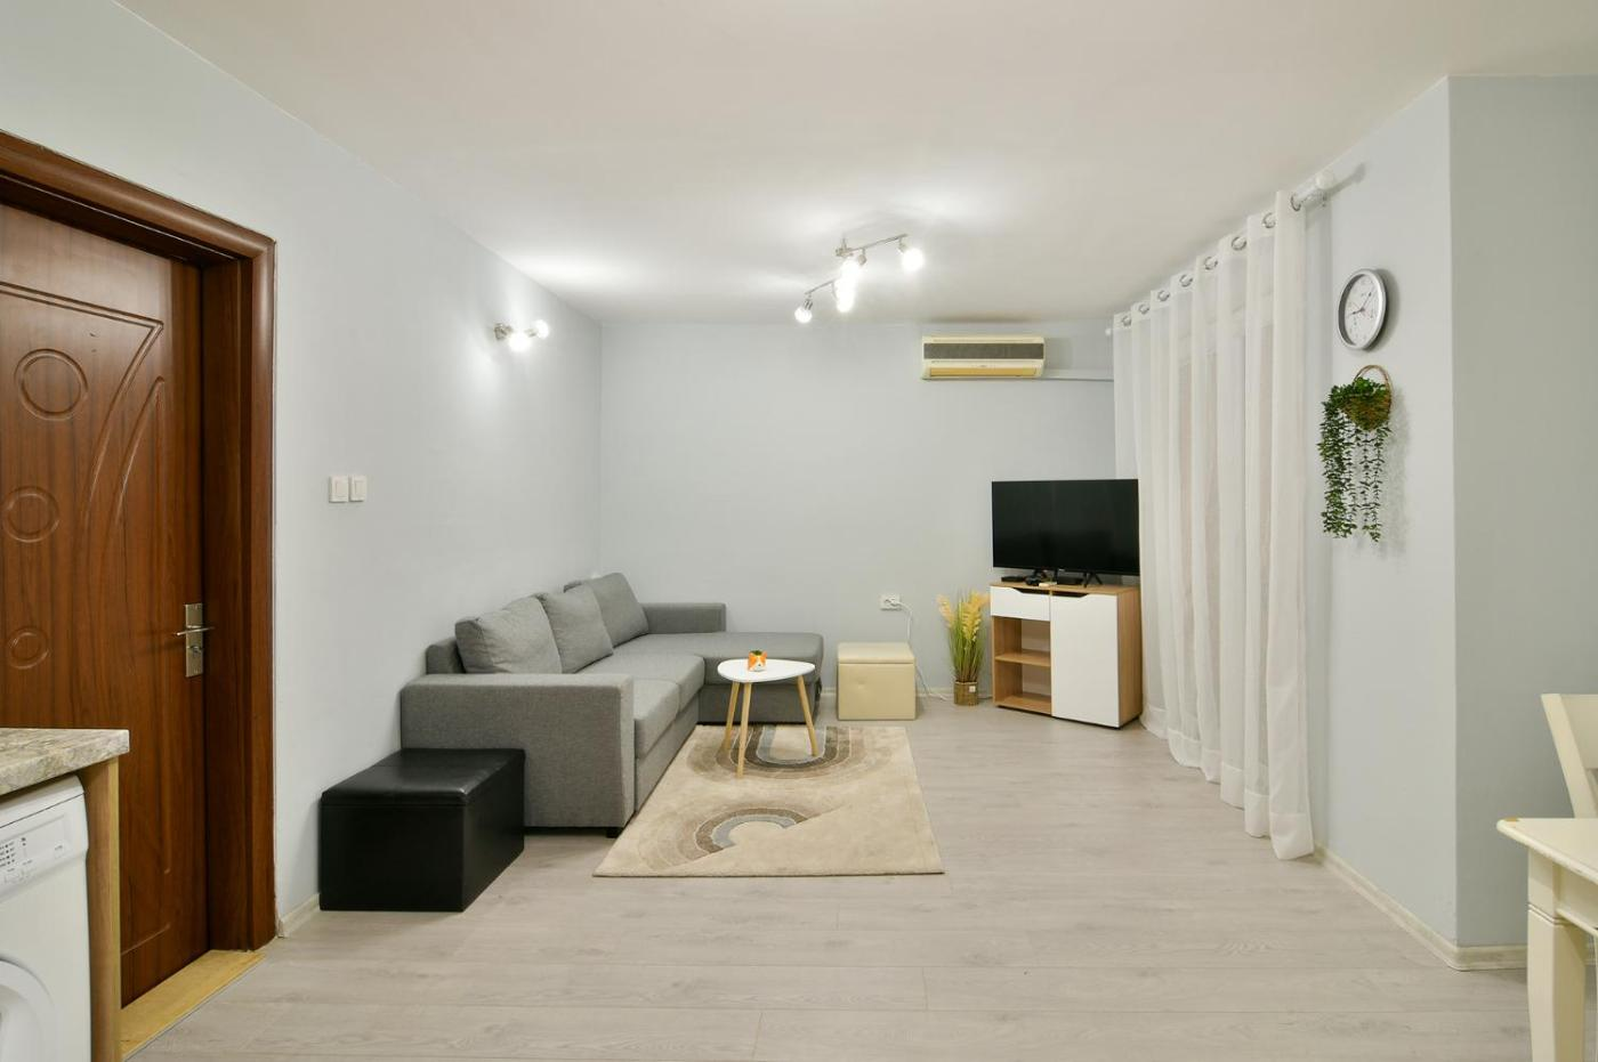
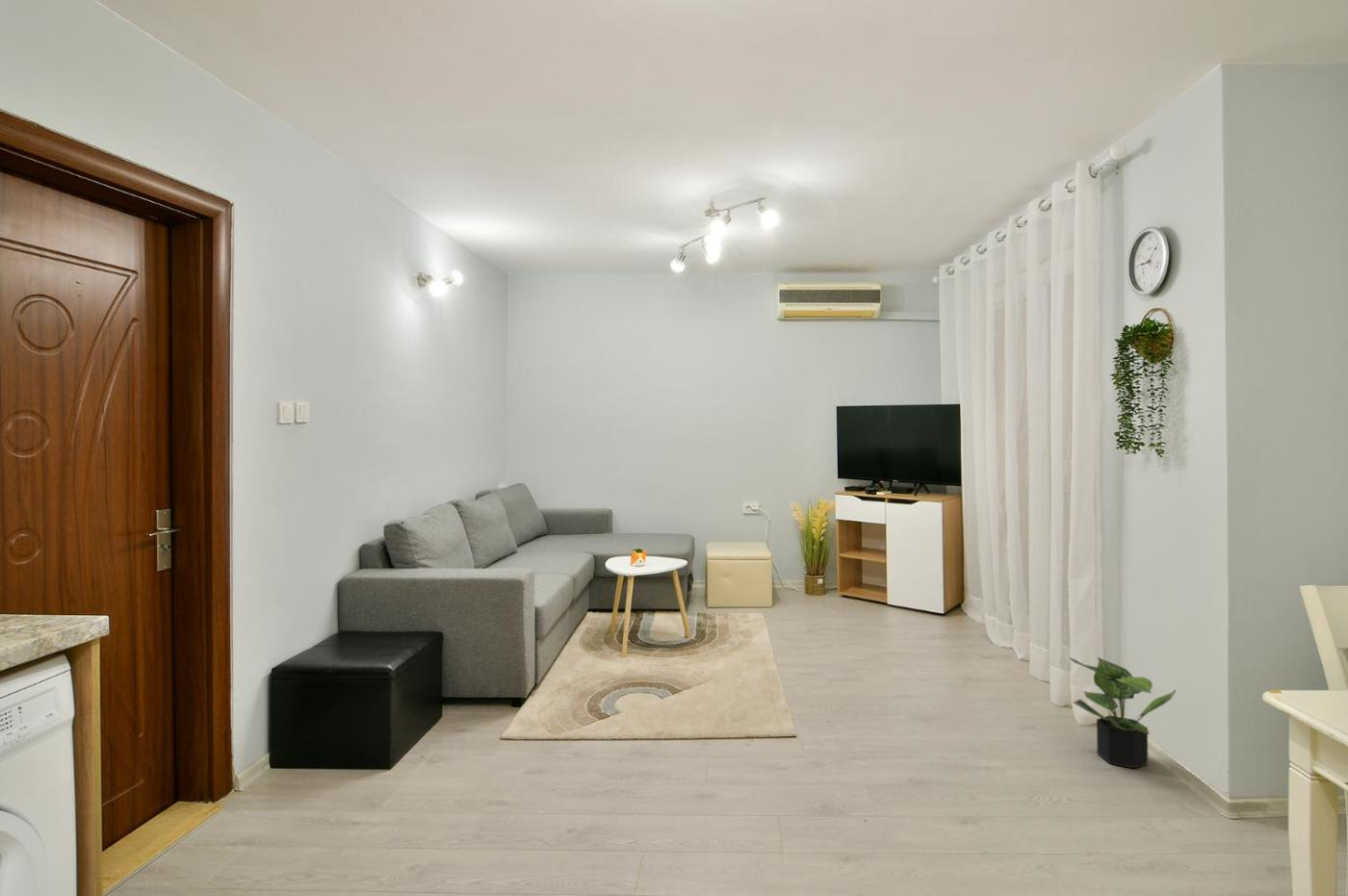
+ potted plant (1111, 705)
